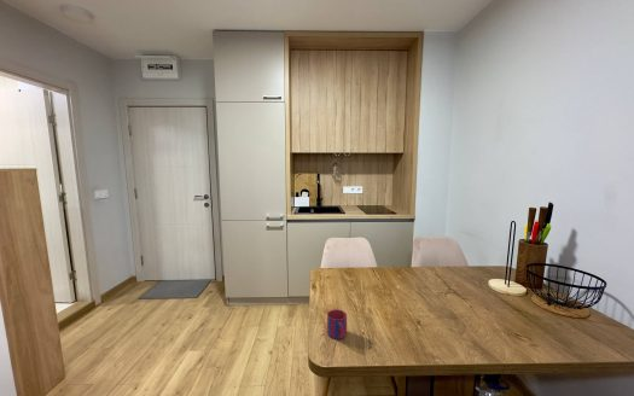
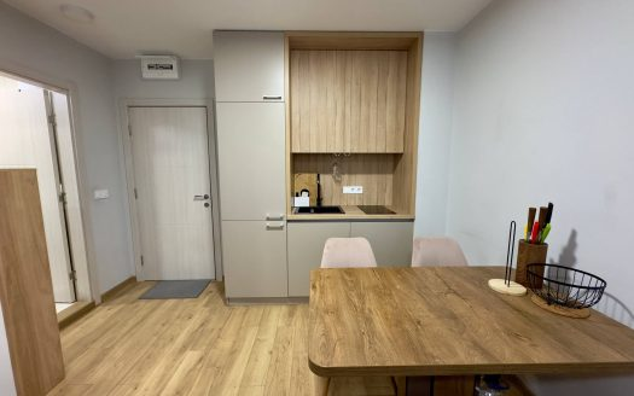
- mug (337, 326)
